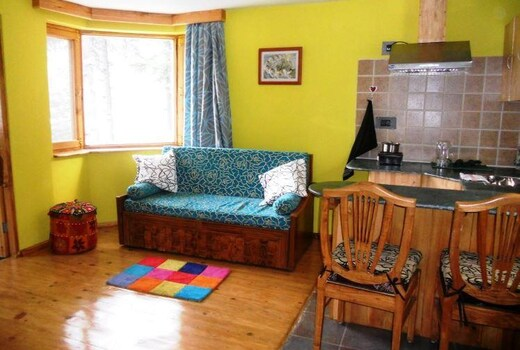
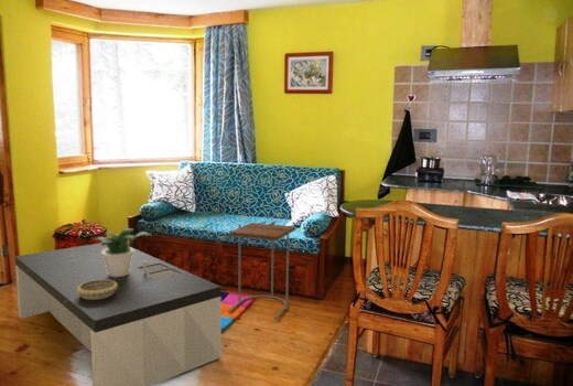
+ coffee table (109, 297)
+ decorative bowl (97, 289)
+ potted plant (122, 251)
+ side table (271, 266)
